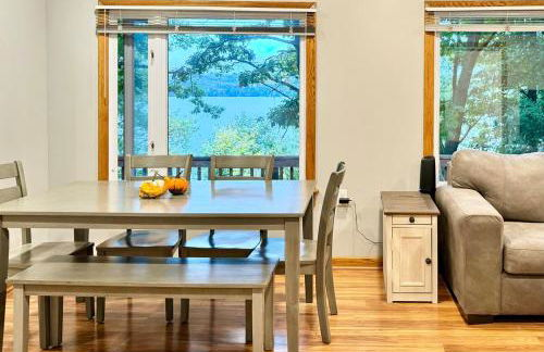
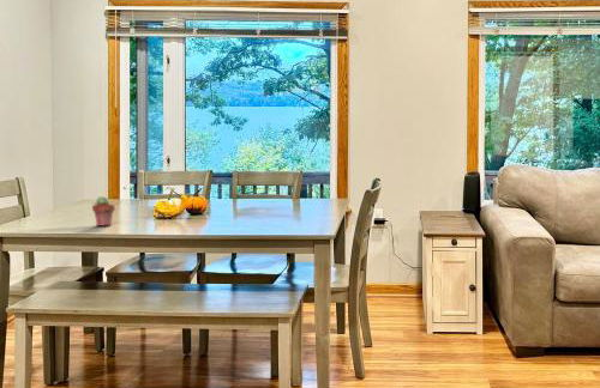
+ potted succulent (103, 210)
